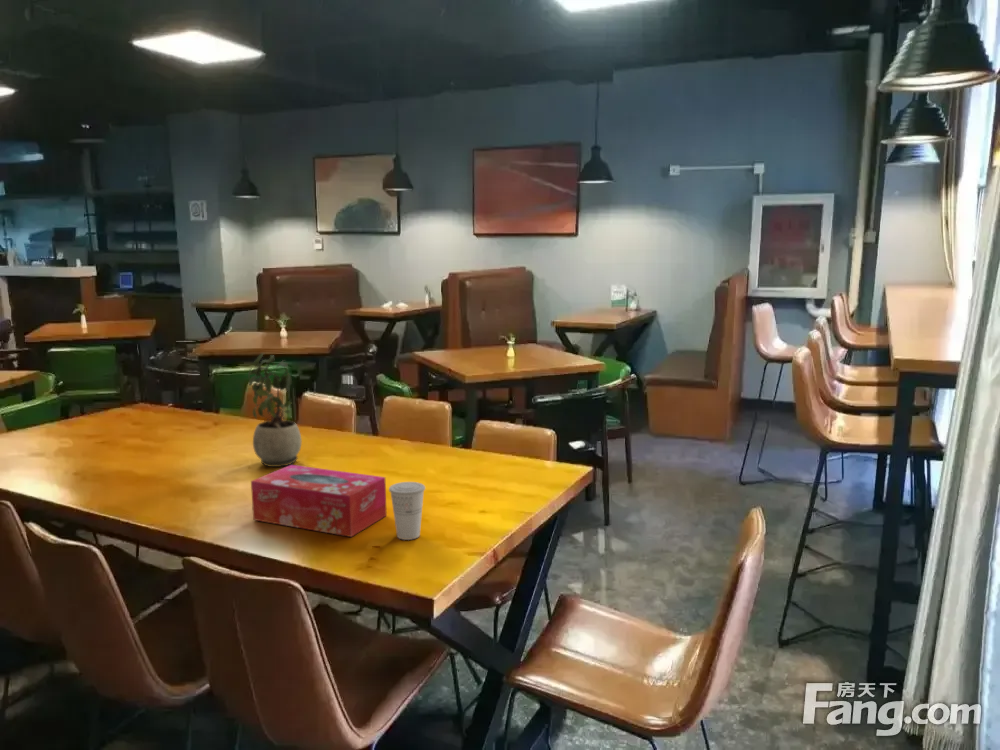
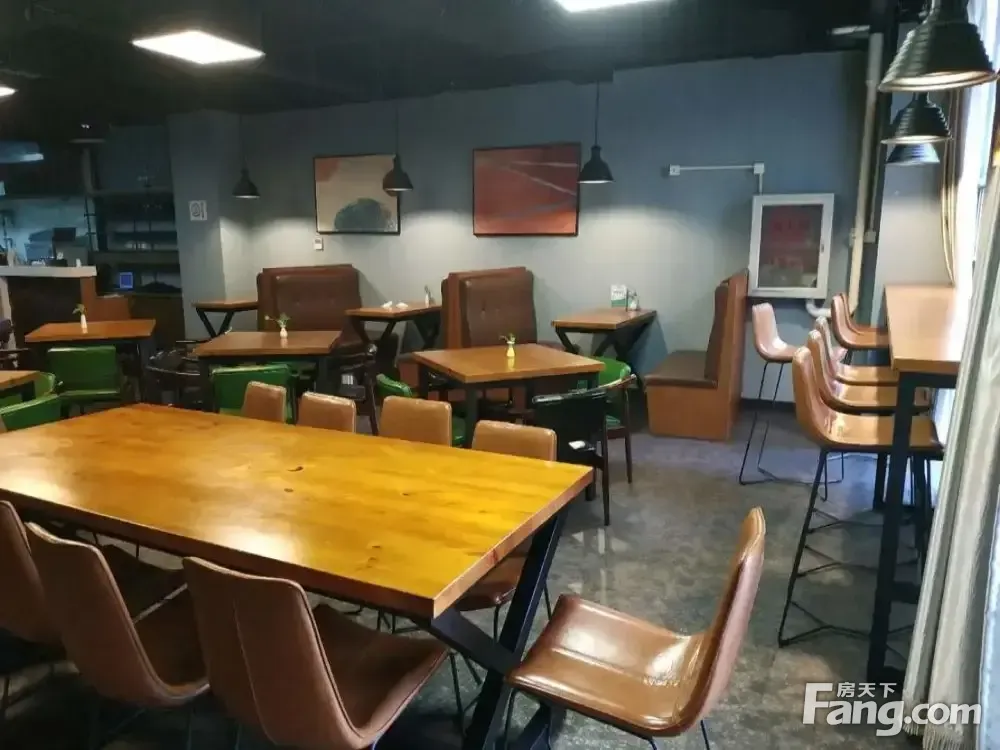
- potted plant (274, 410)
- cup (407, 510)
- tissue box (319, 498)
